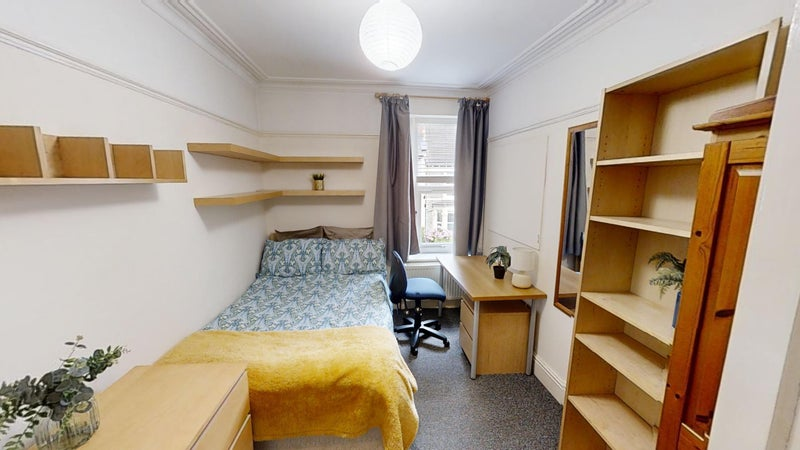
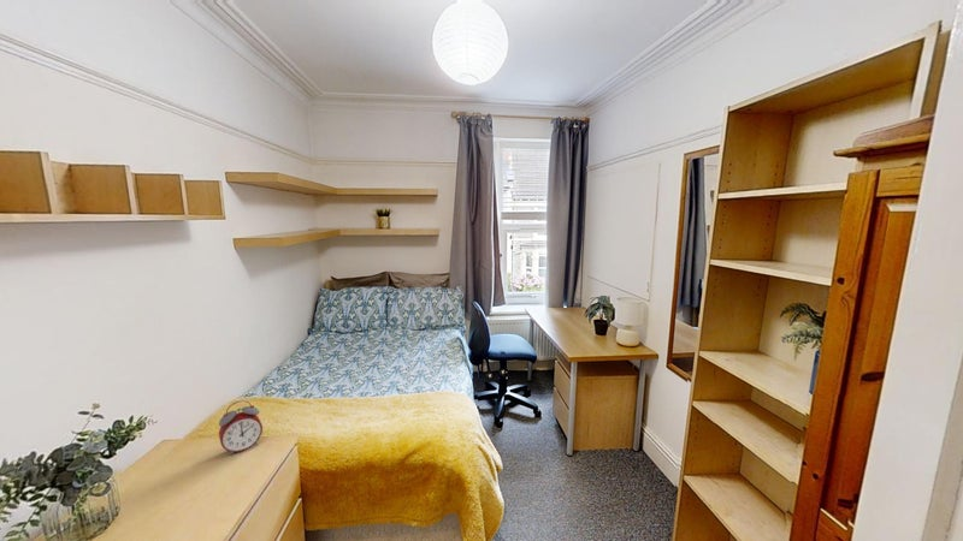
+ alarm clock (240, 424)
